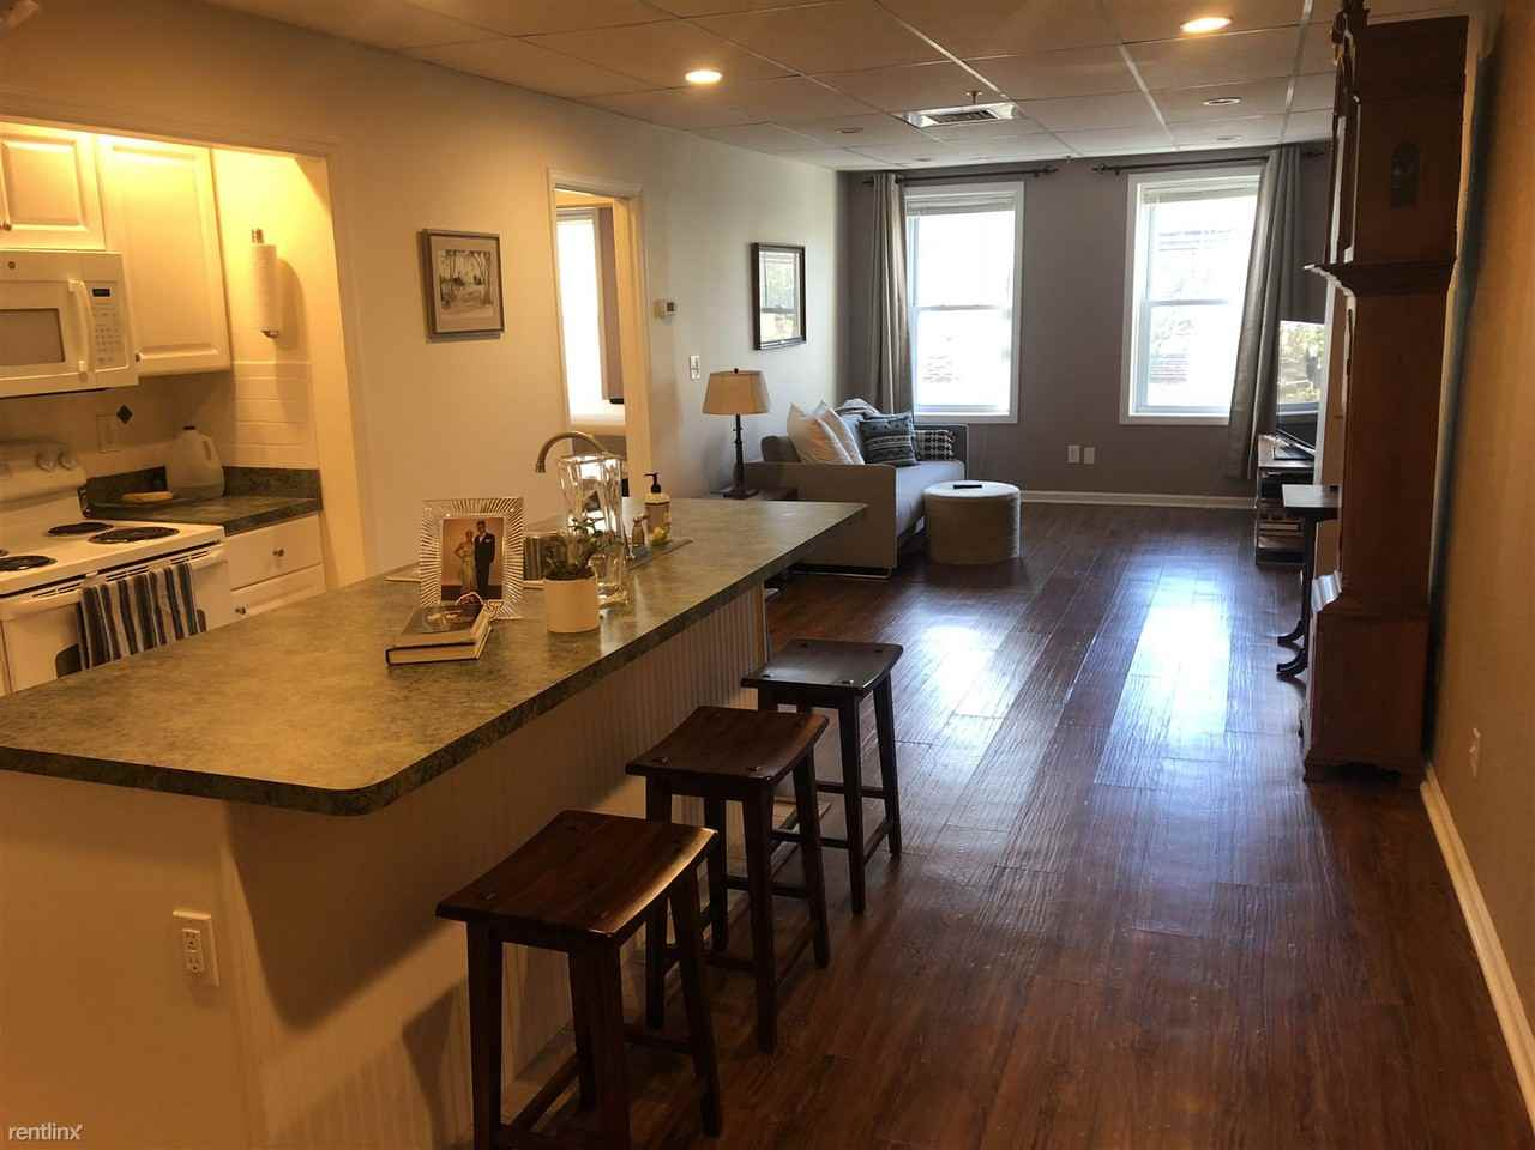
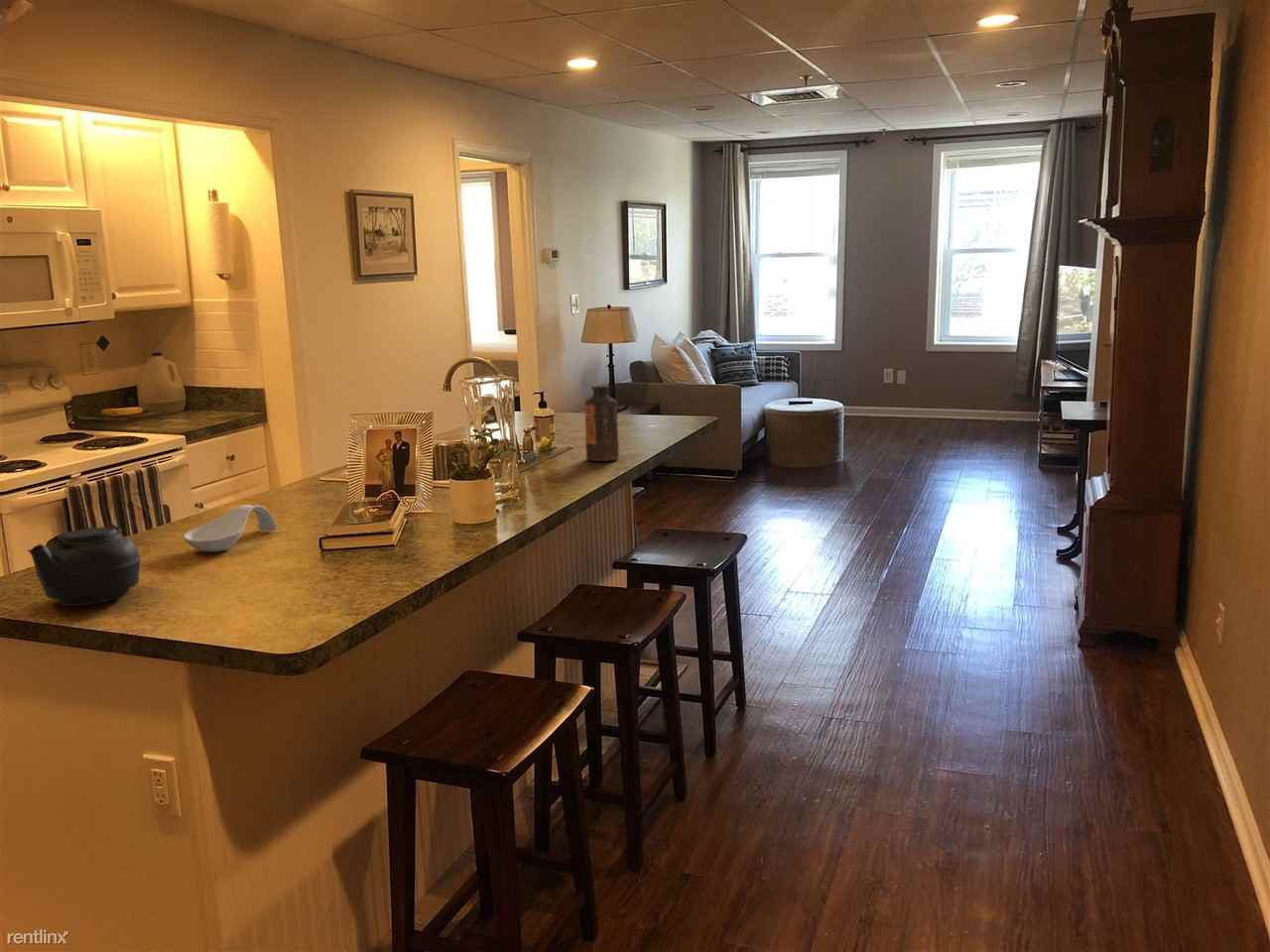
+ spoon rest (231, 527)
+ bottle (601, 421)
+ teapot (82, 568)
